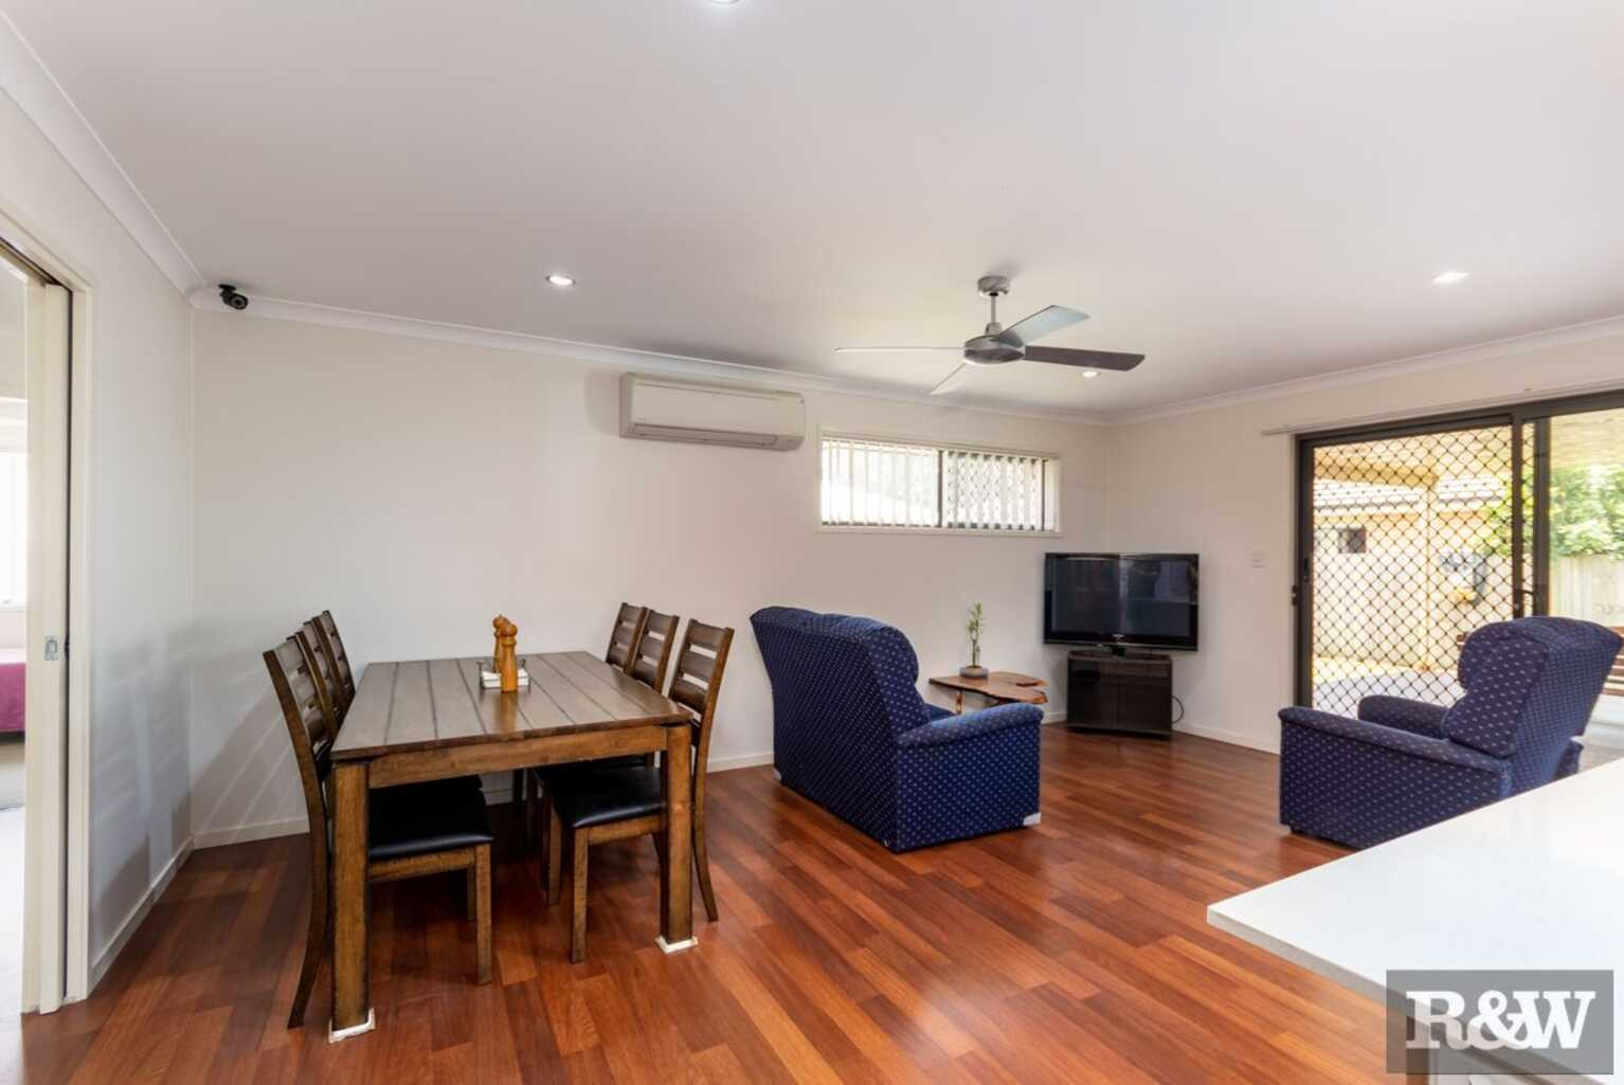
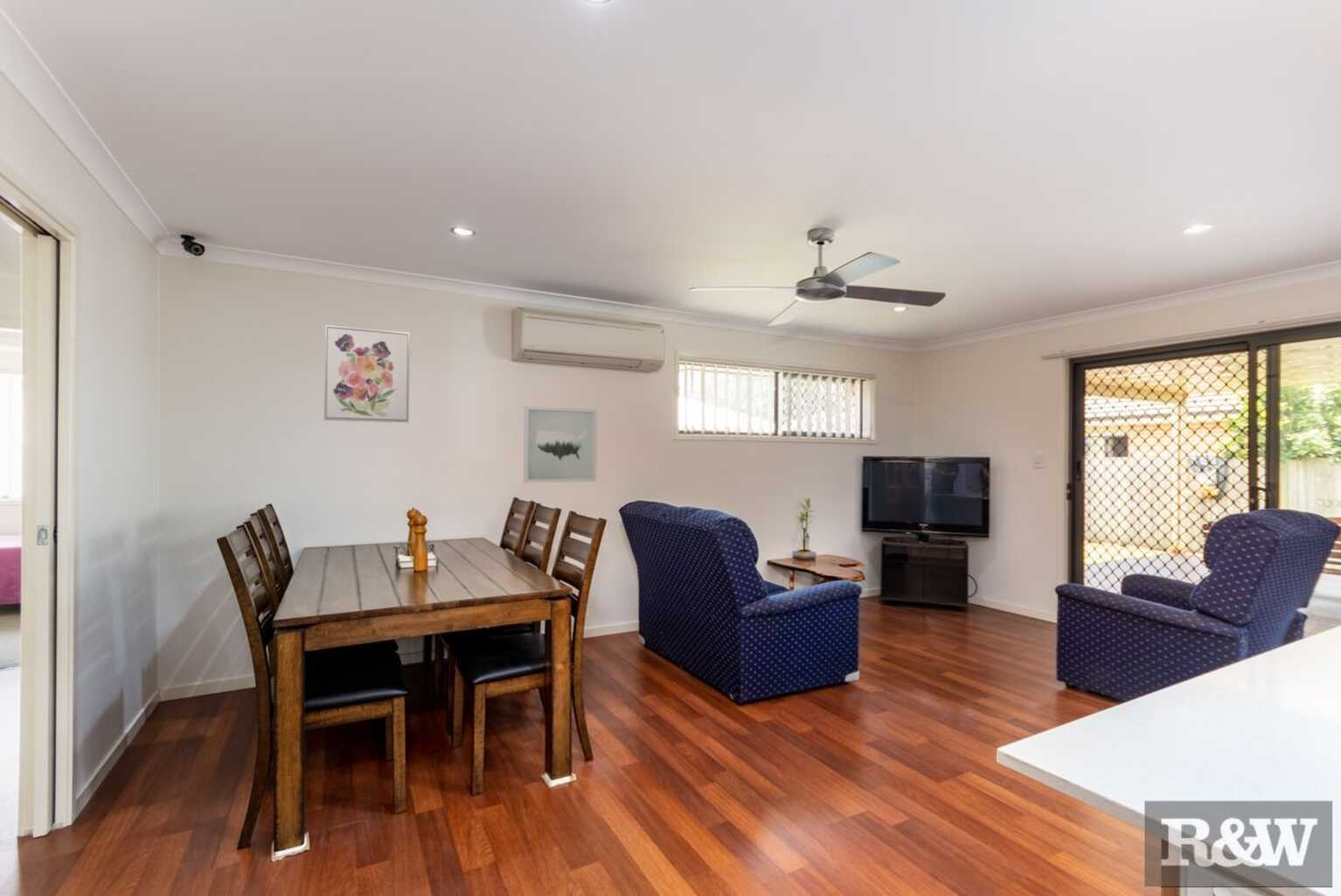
+ wall art (367, 375)
+ wall art (560, 445)
